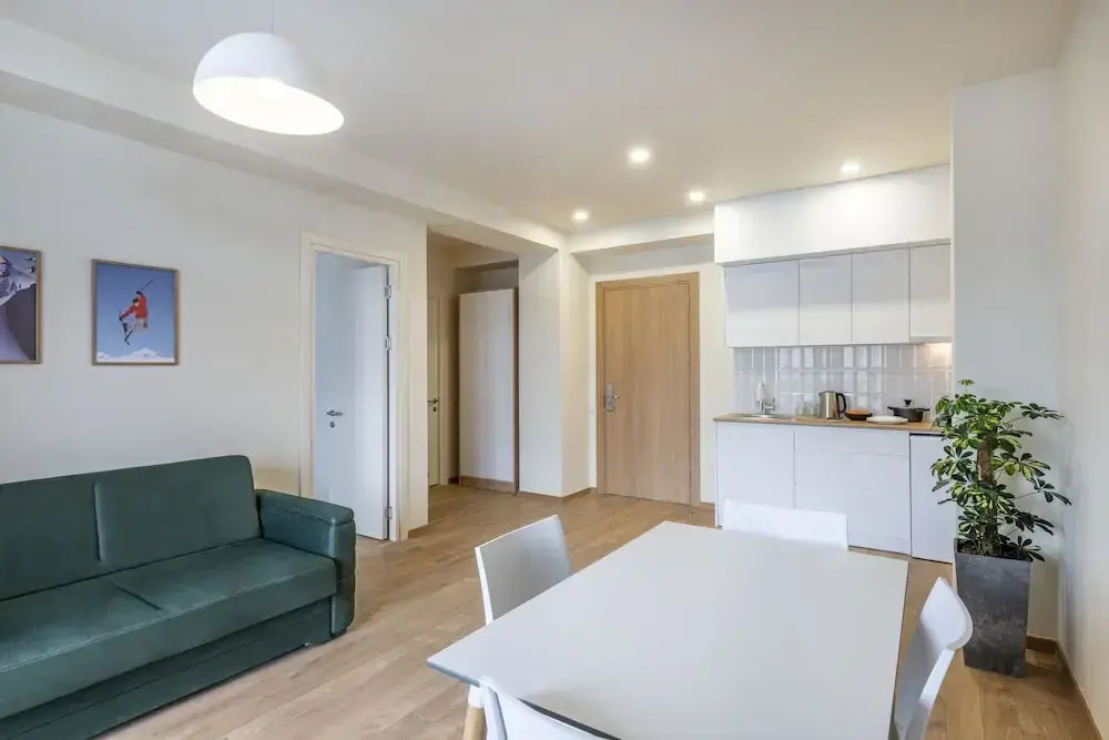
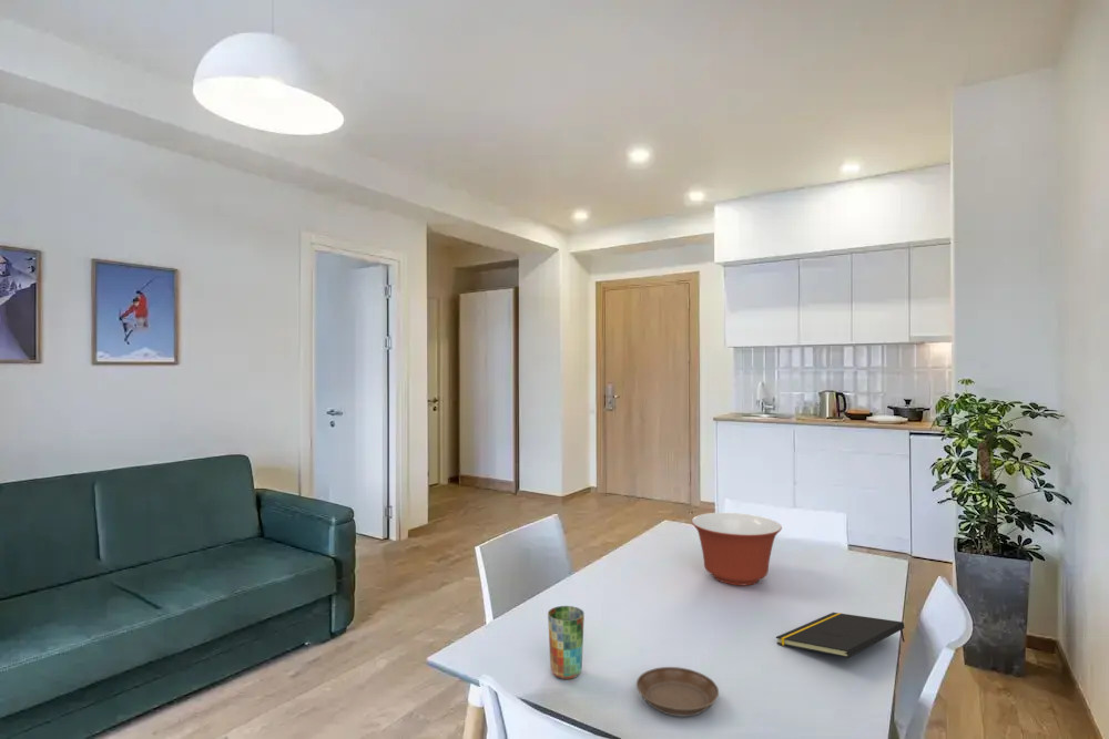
+ cup (566, 643)
+ saucer (676, 692)
+ mixing bowl (735, 550)
+ notepad (840, 633)
